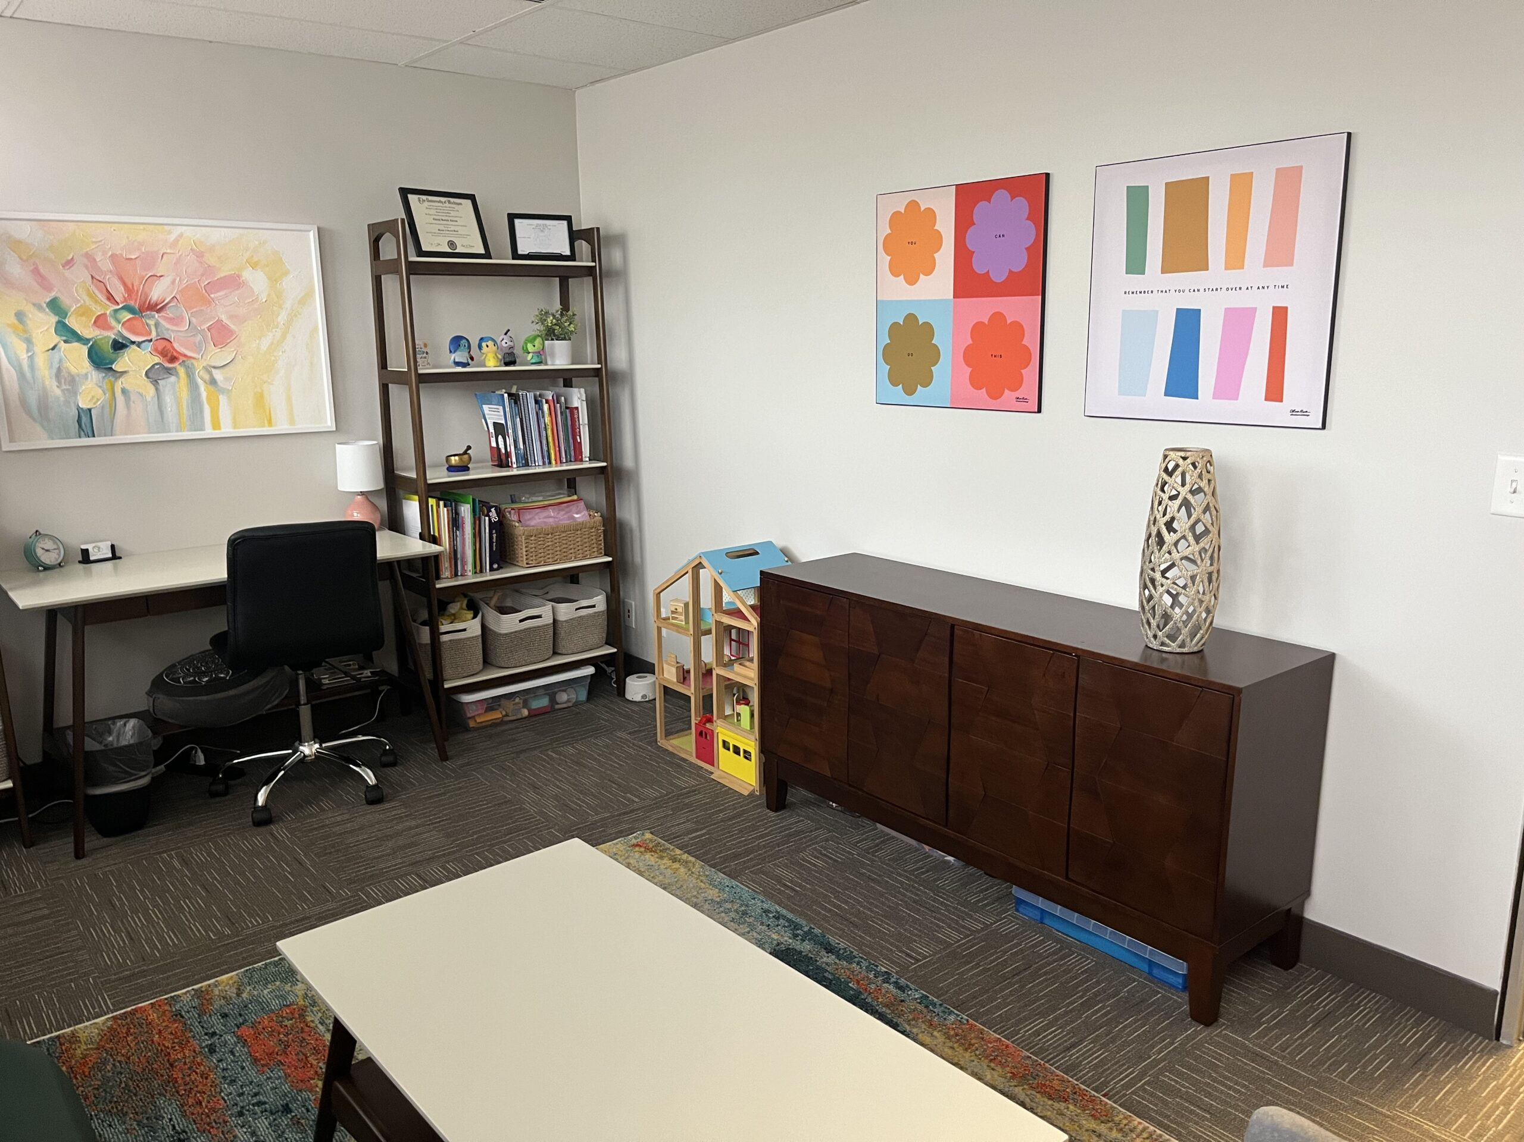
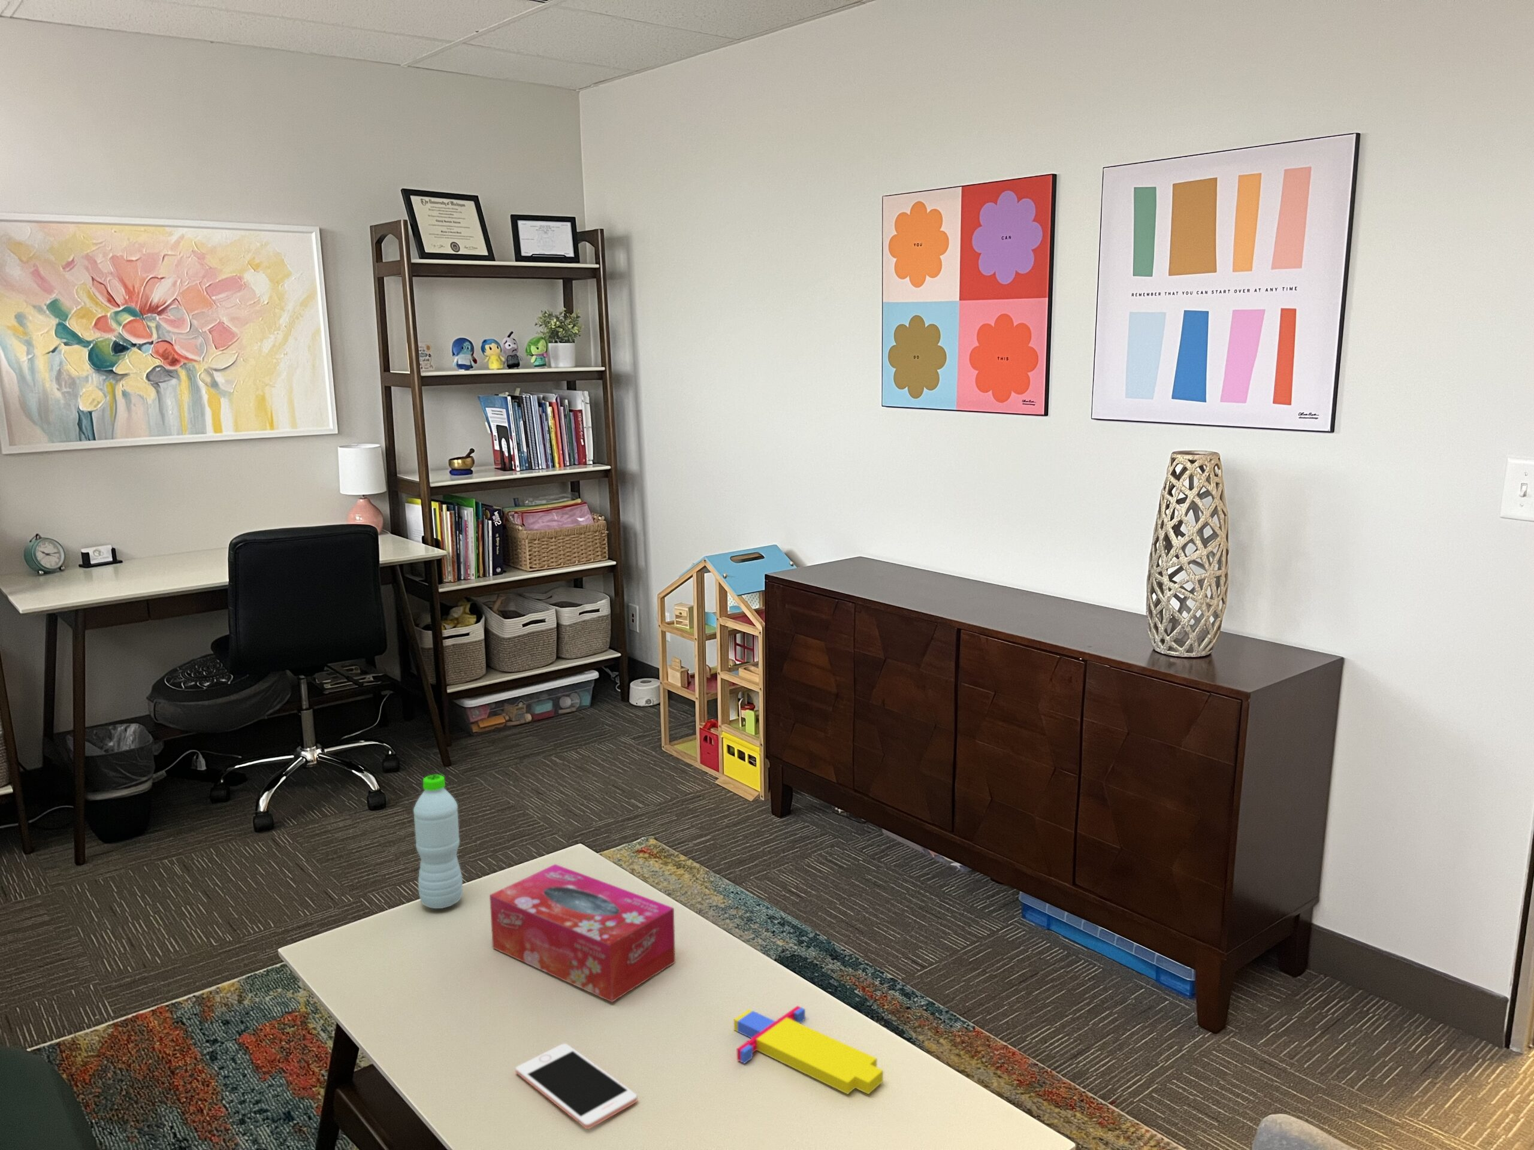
+ water bottle (437, 841)
+ toy sword (806, 1050)
+ tissue box (581, 928)
+ cell phone (575, 1084)
